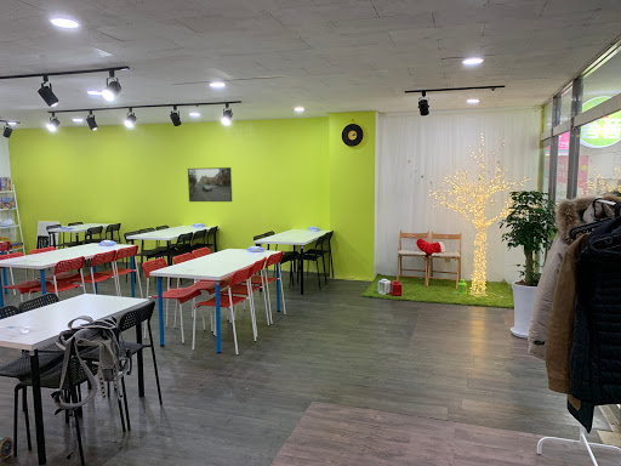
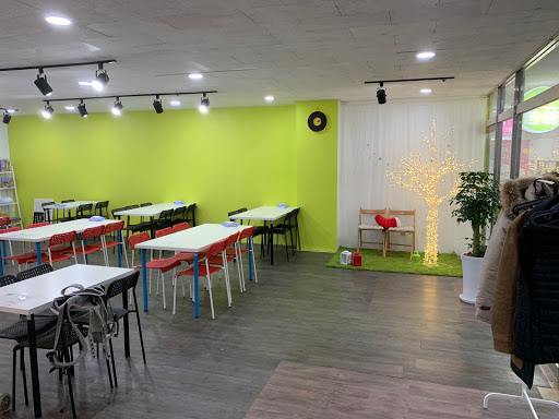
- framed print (209, 184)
